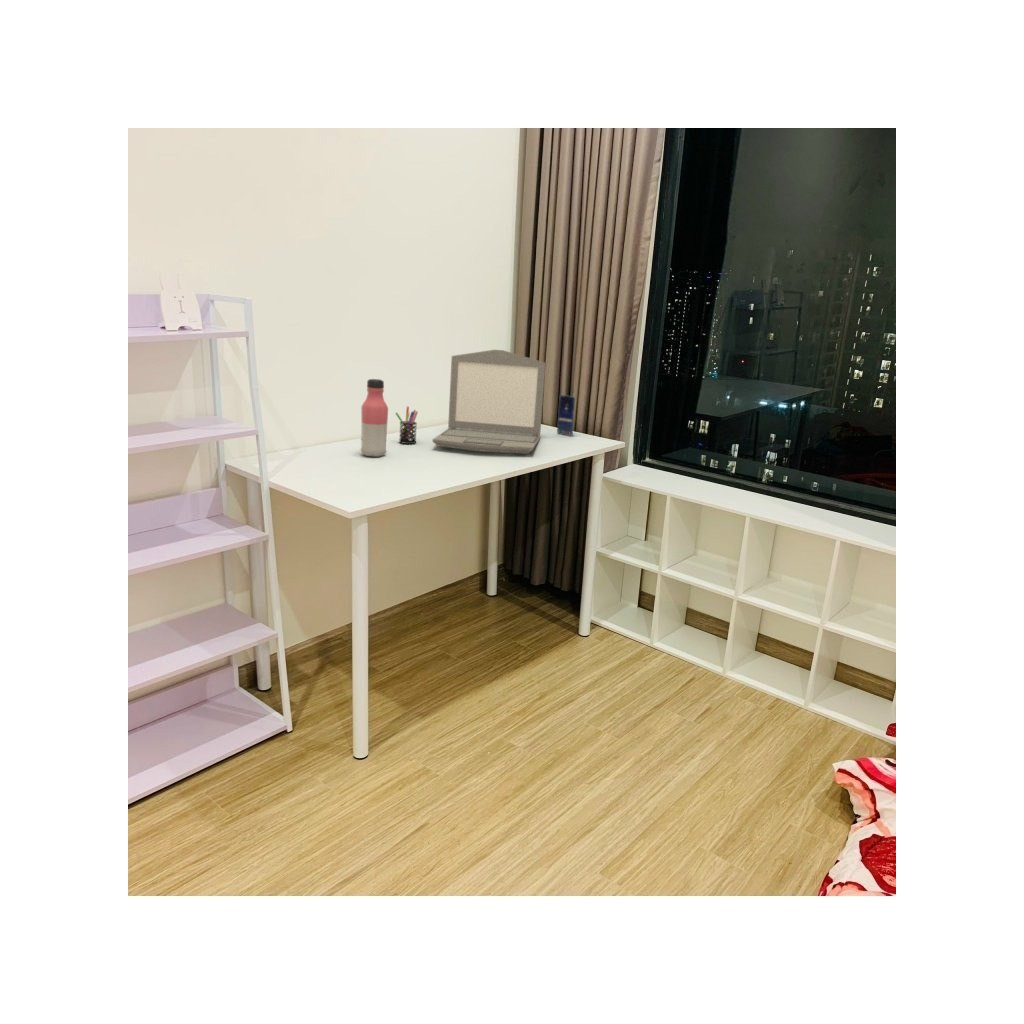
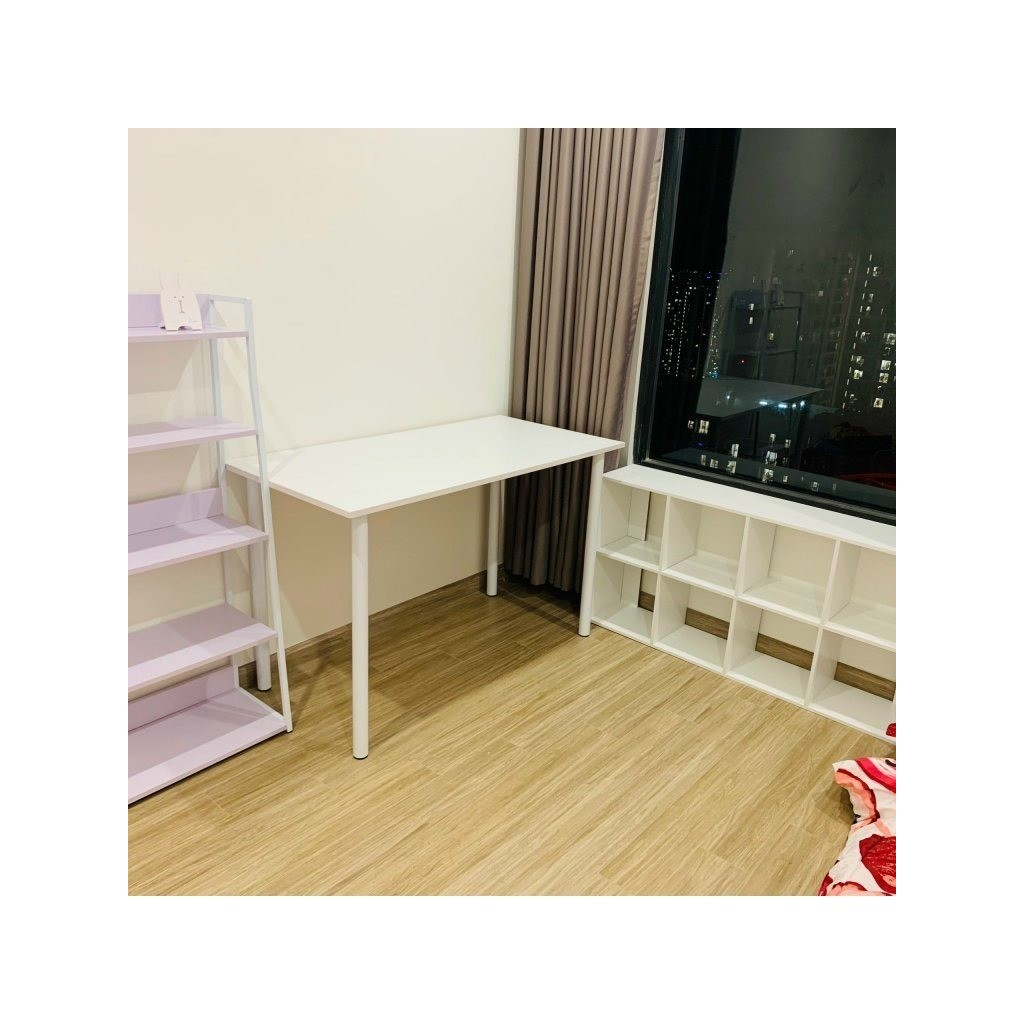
- water bottle (374, 417)
- laptop (490, 398)
- smartphone (566, 415)
- pen holder (406, 424)
